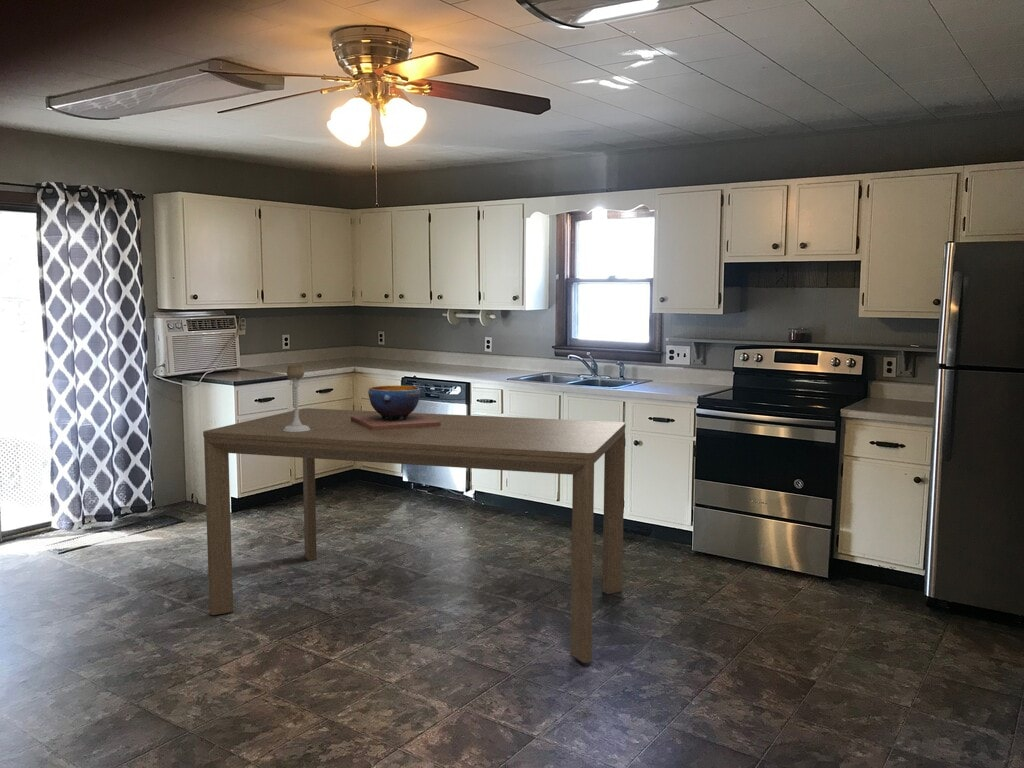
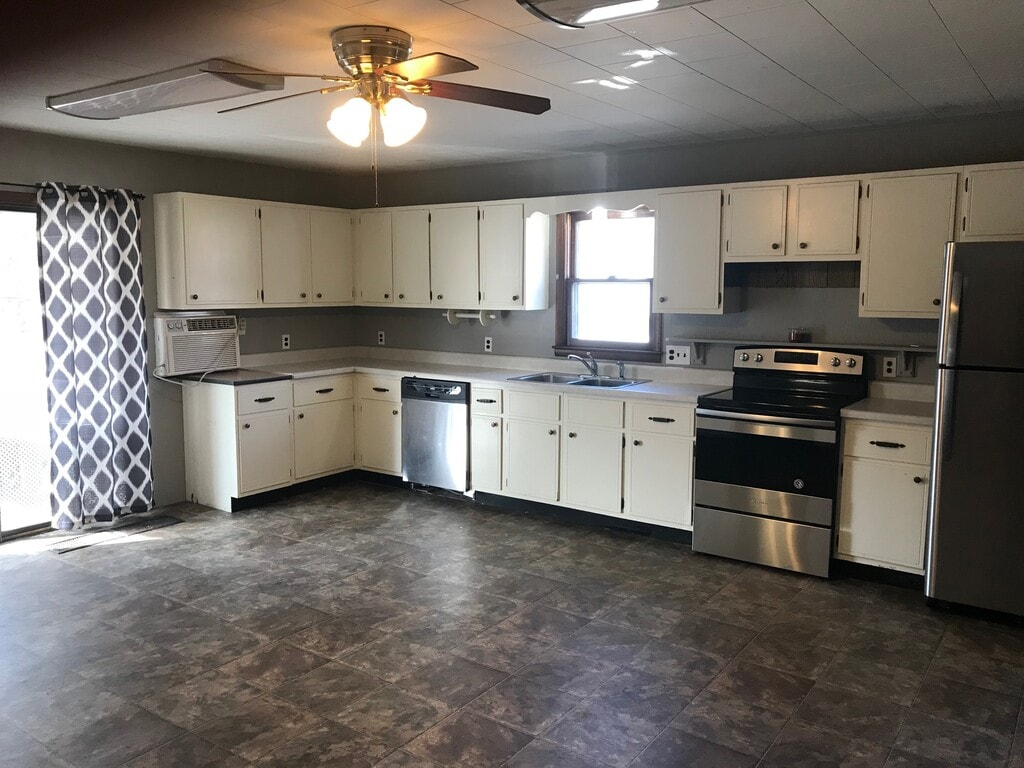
- dining table (426, 465)
- candle holder (296, 397)
- decorative bowl (394, 405)
